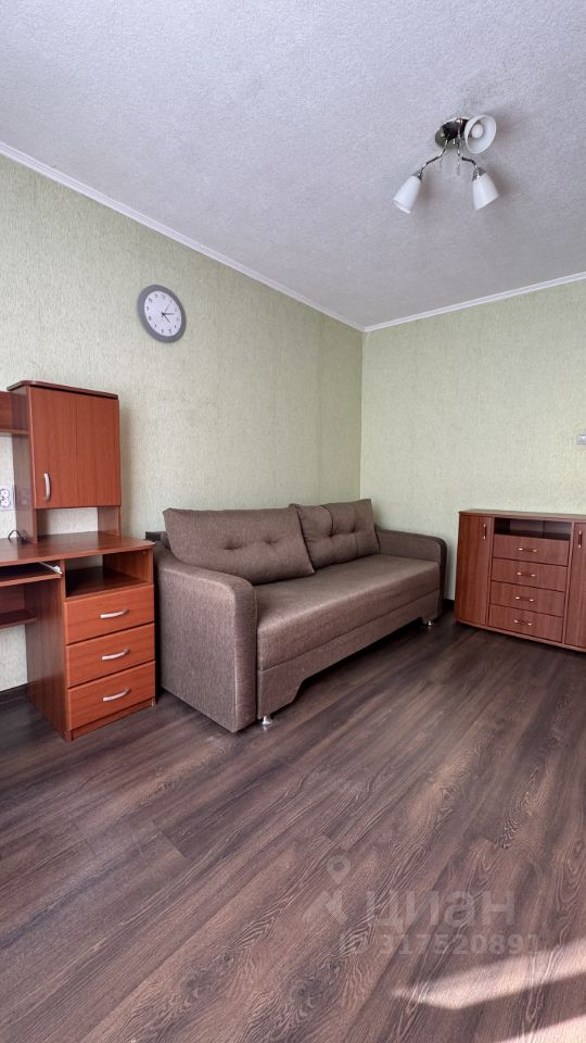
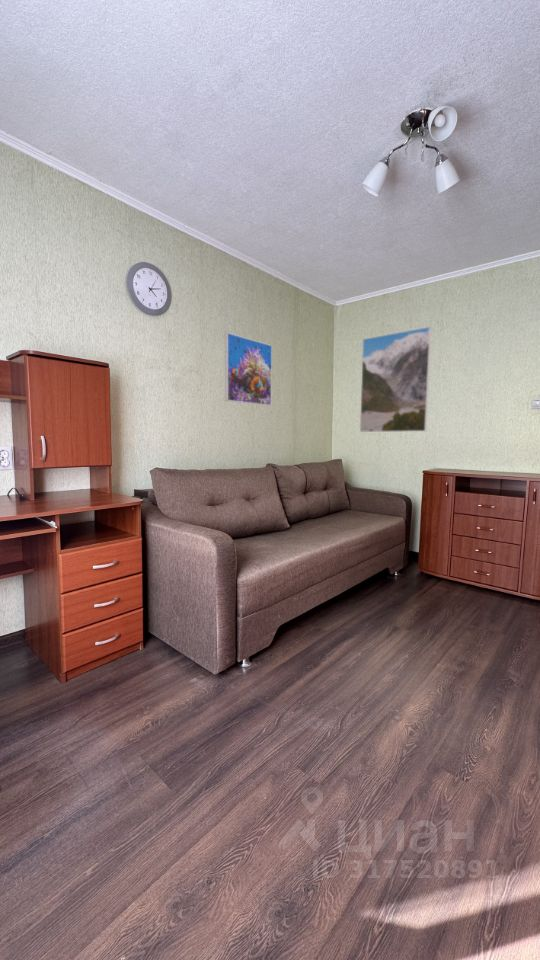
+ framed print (249, 371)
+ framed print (393, 383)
